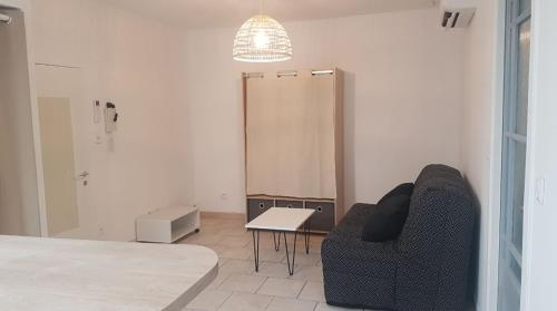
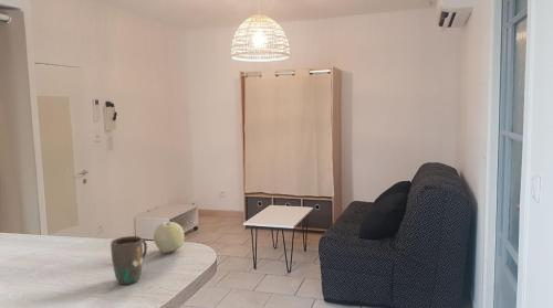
+ fruit (168, 236)
+ mug (132, 258)
